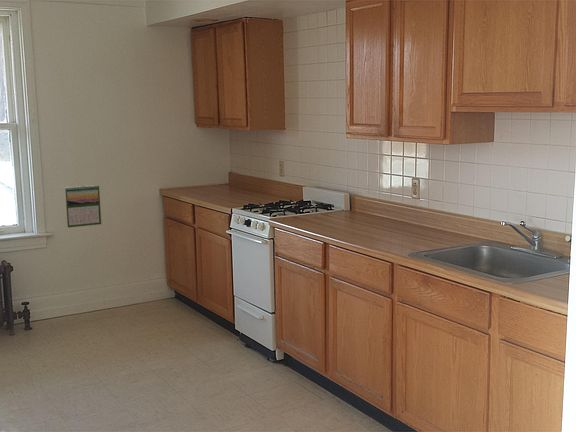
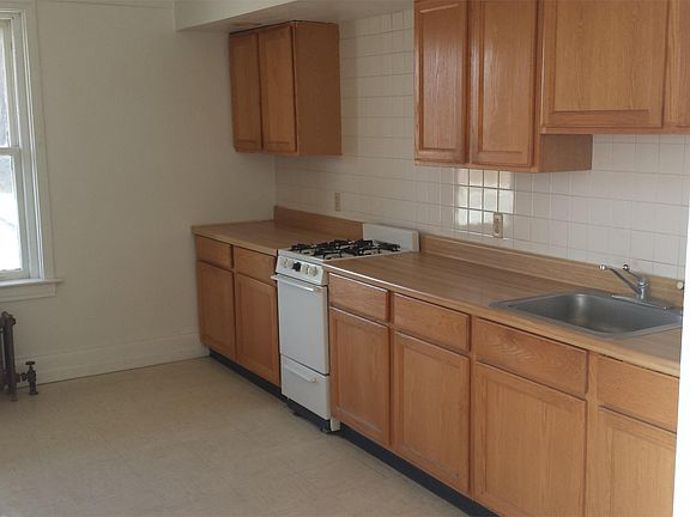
- calendar (83, 205)
